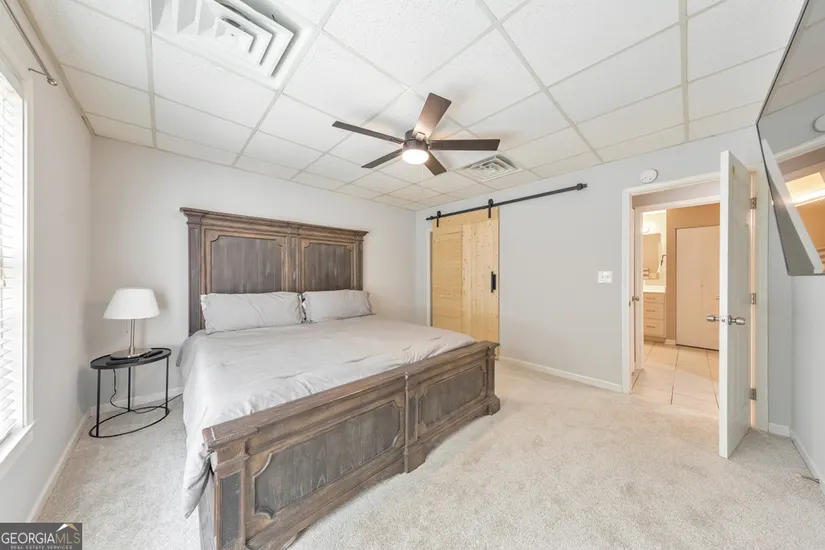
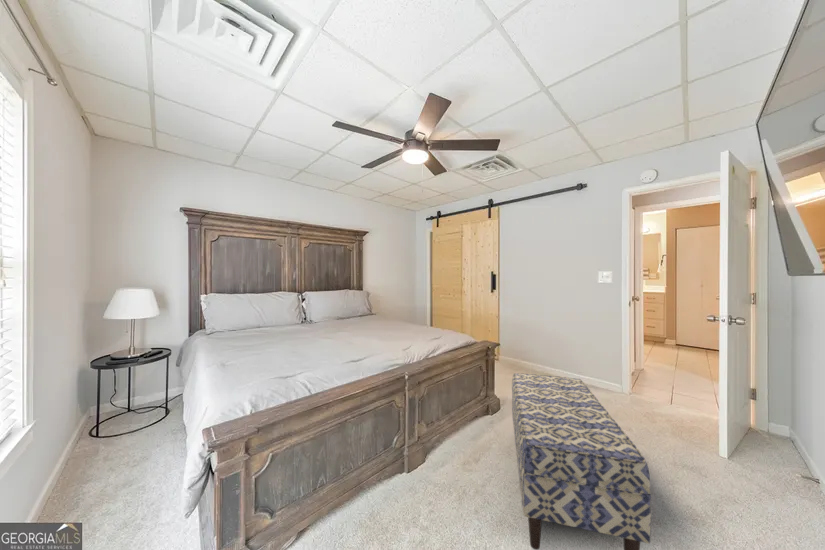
+ bench (559, 443)
